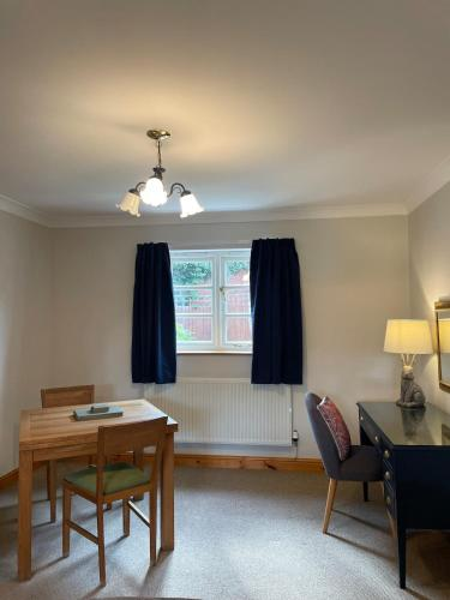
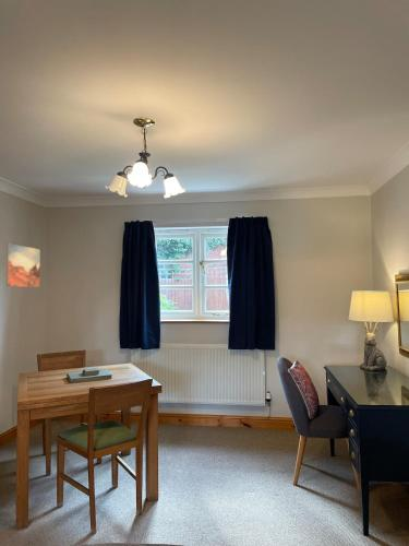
+ wall art (24, 266)
